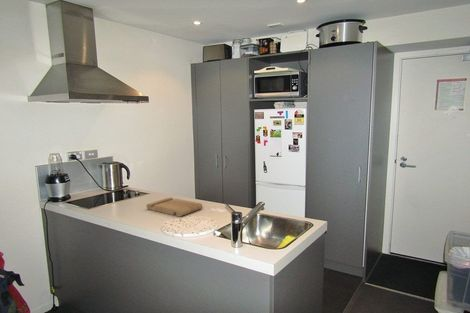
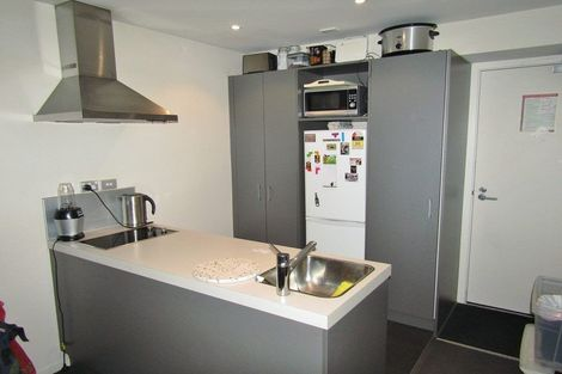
- cutting board (174, 206)
